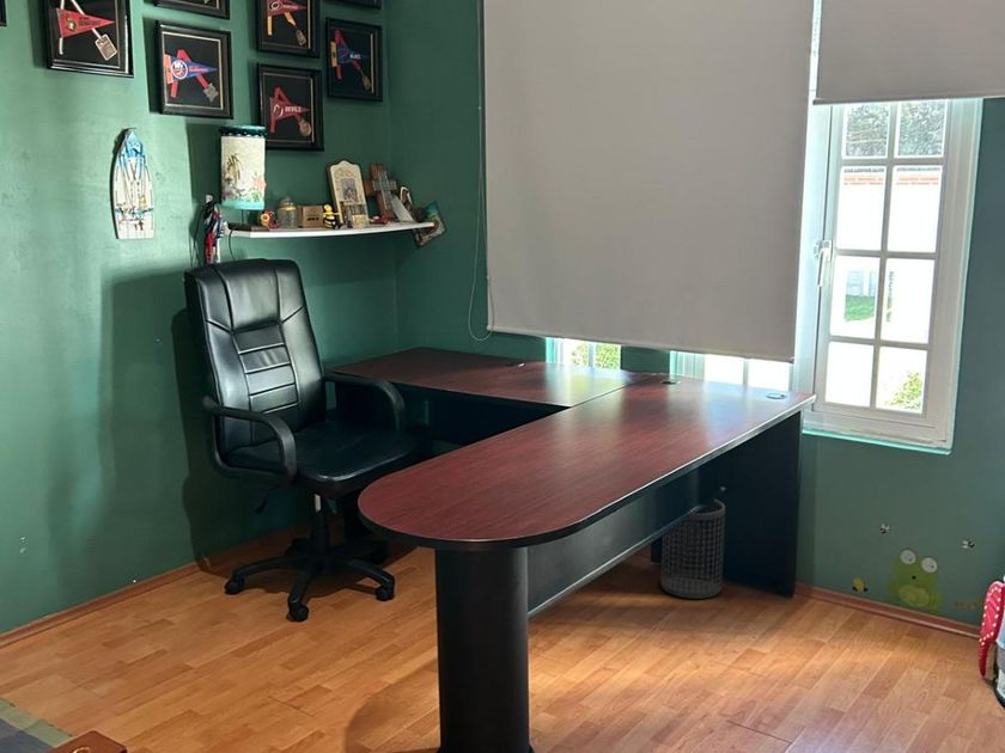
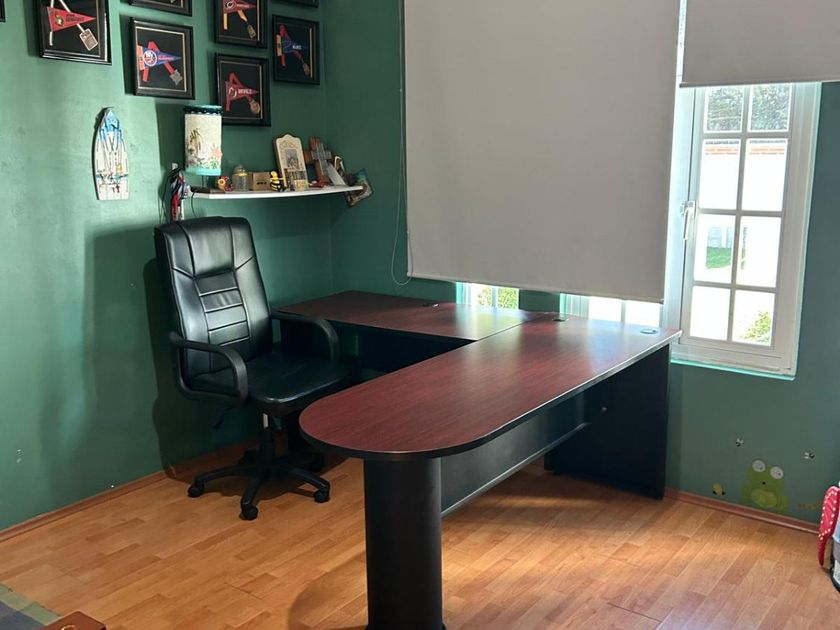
- wastebasket (693, 545)
